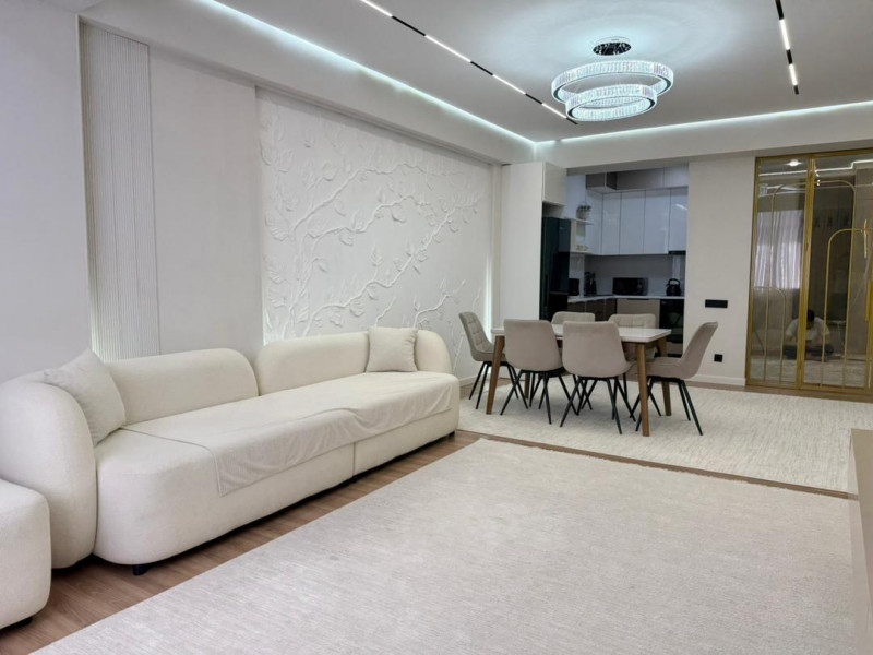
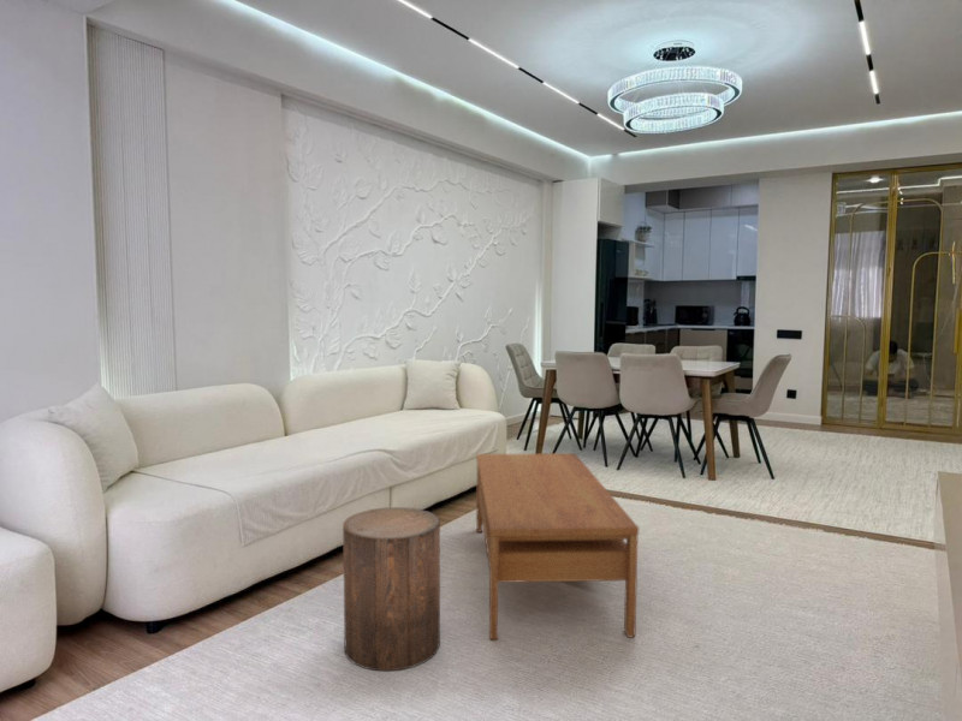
+ coffee table (540, 528)
+ stool (392, 583)
